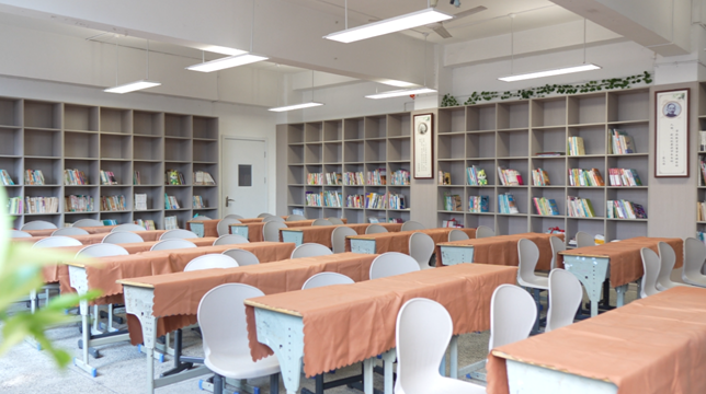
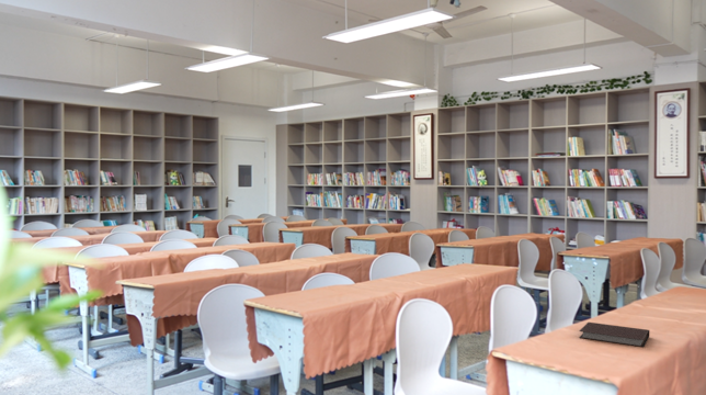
+ notebook (614, 334)
